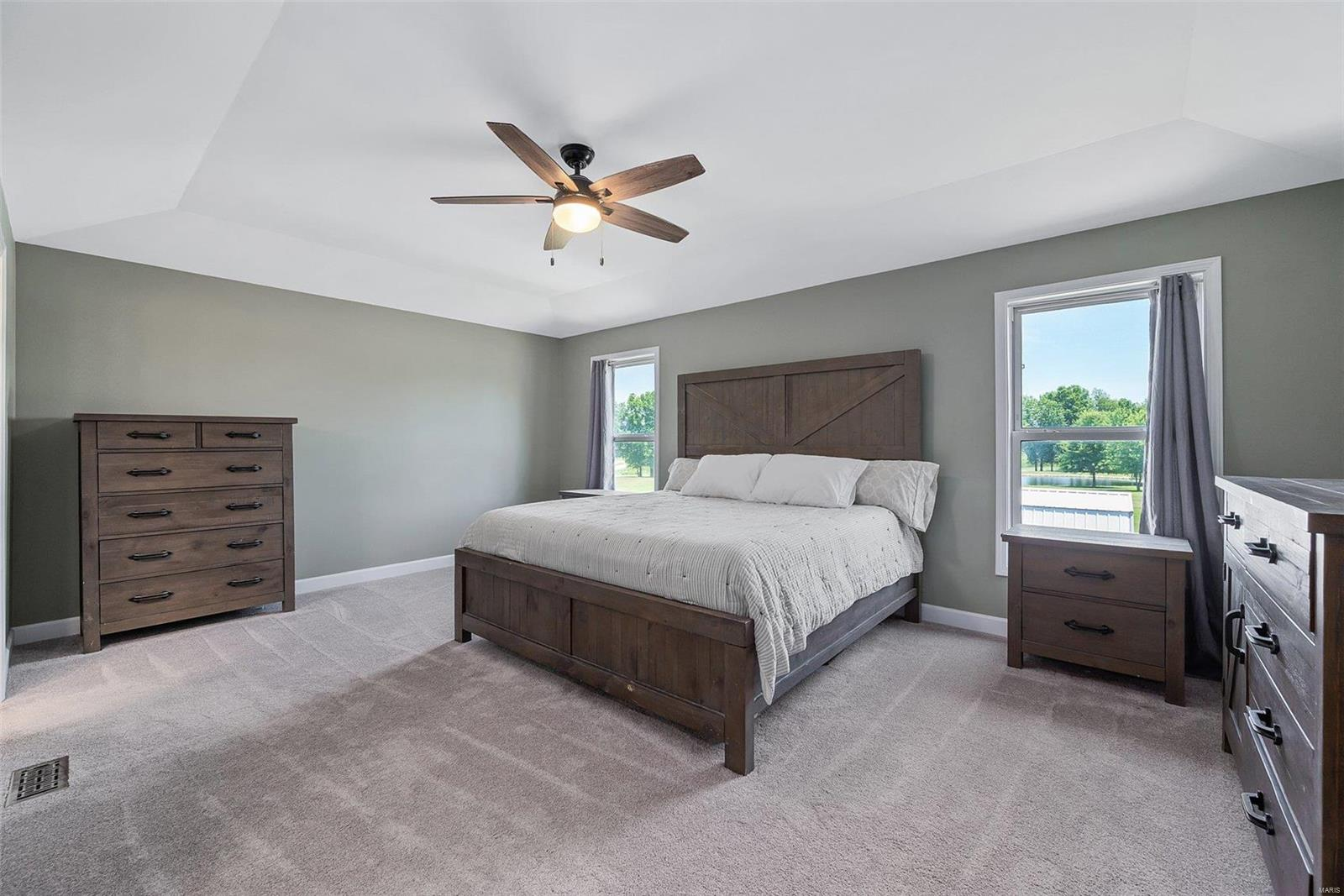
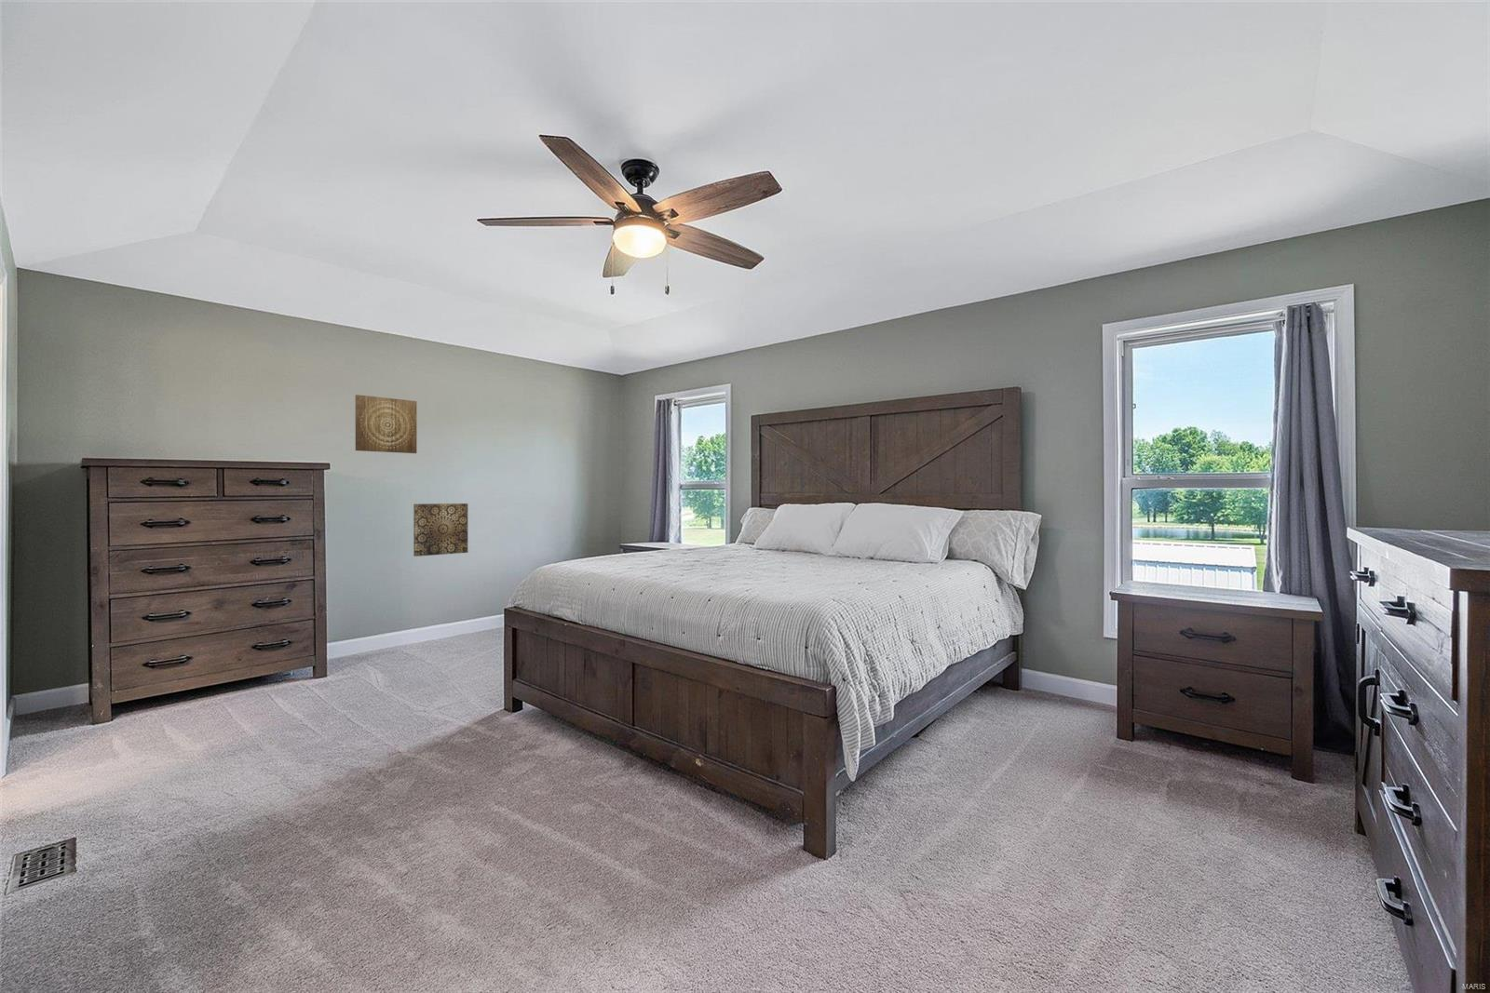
+ wall art (441, 529)
+ wall art (387, 424)
